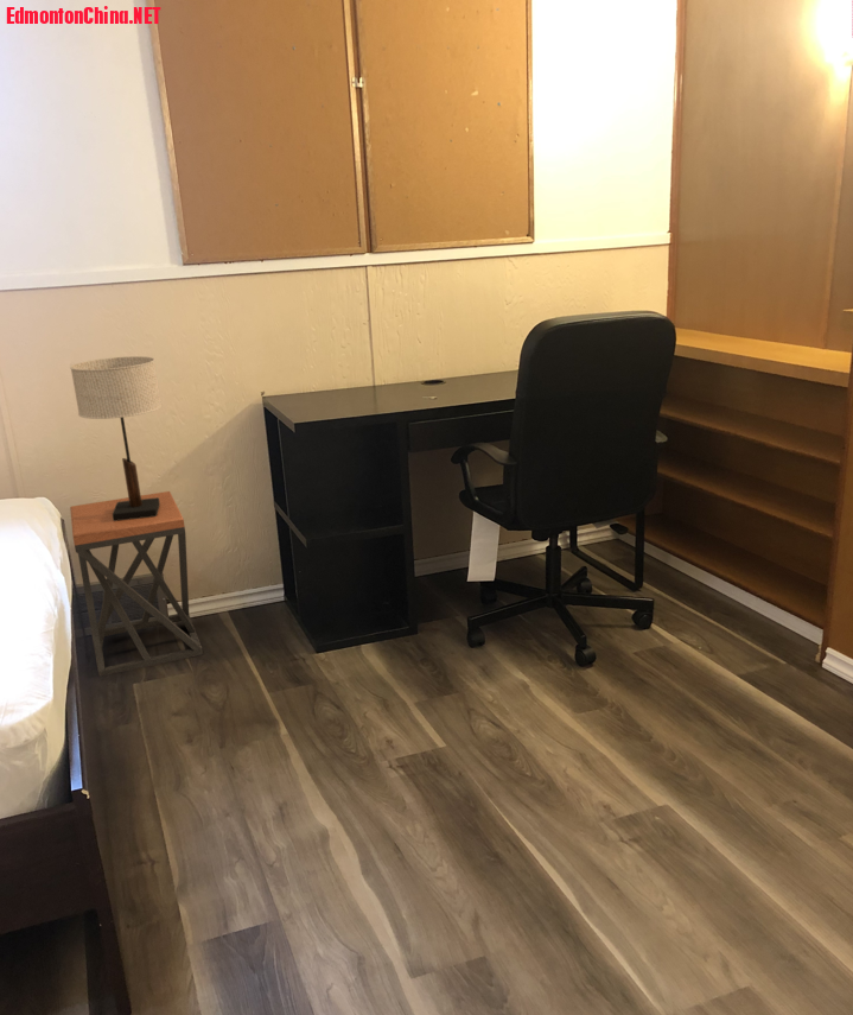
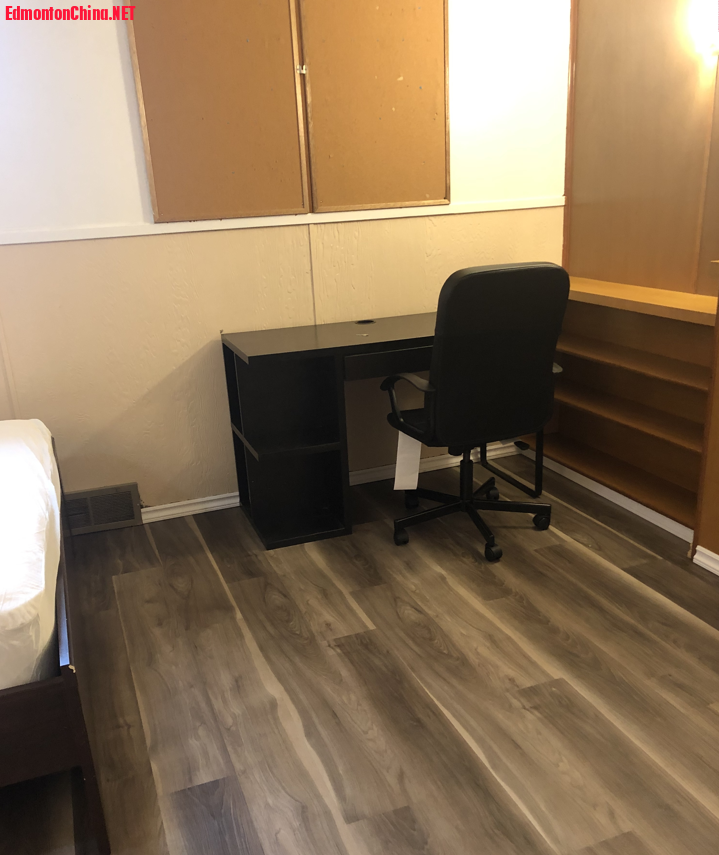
- stool (131, 578)
- table lamp (125, 438)
